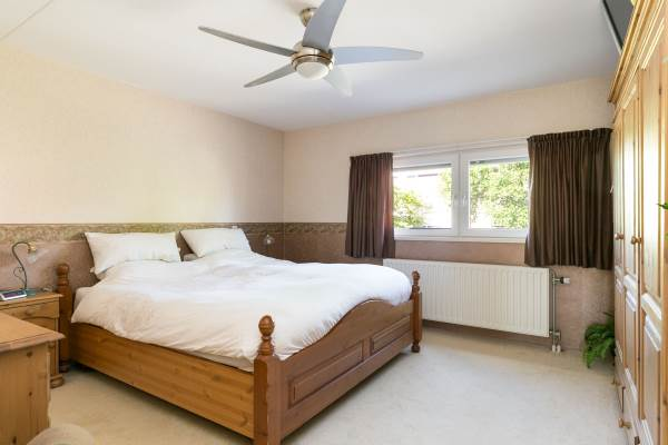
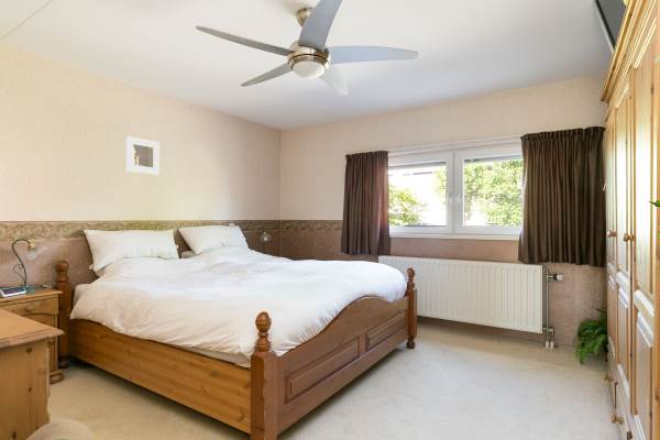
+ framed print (143, 156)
